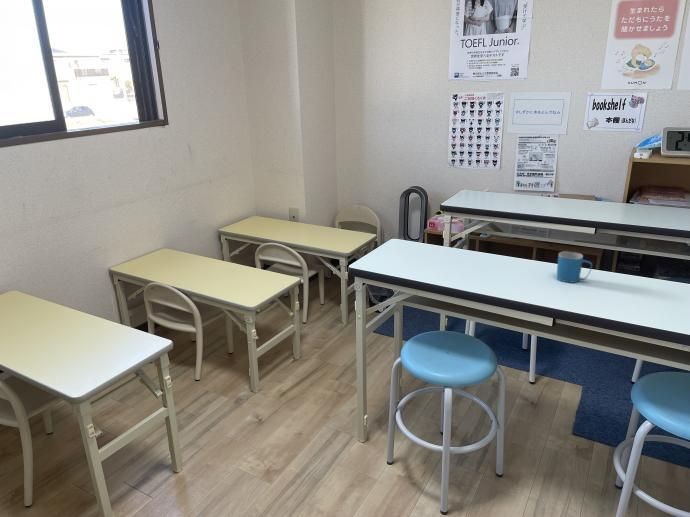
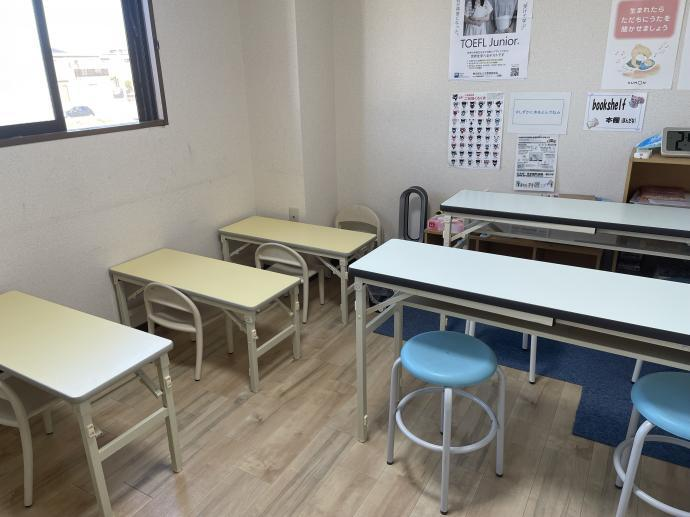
- mug (574, 267)
